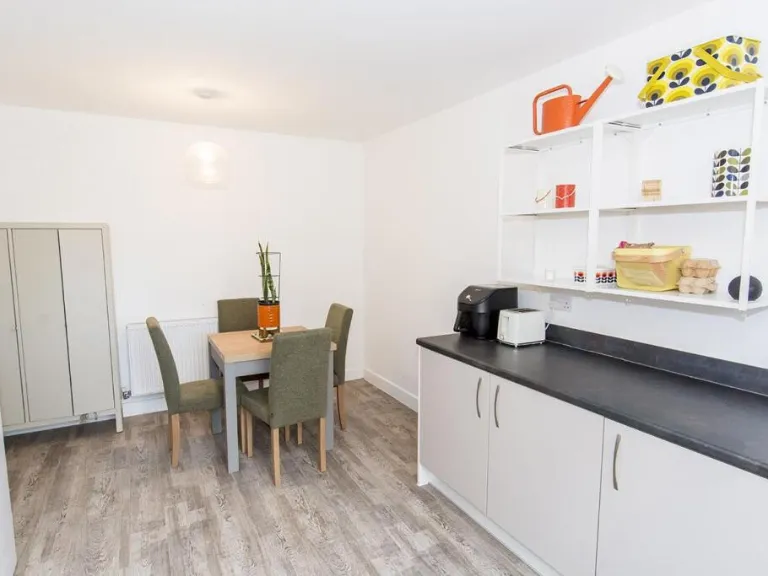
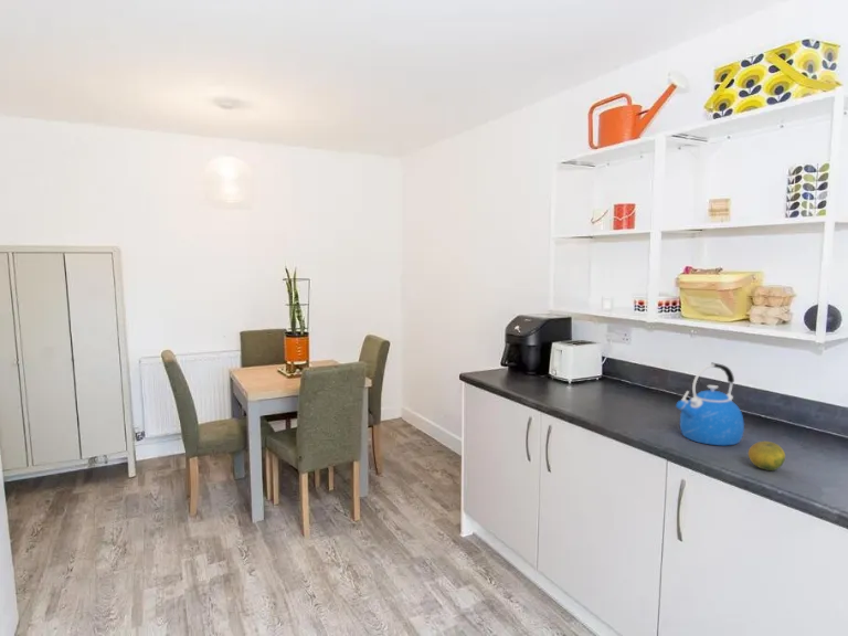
+ kettle (706, 401)
+ fruit (766, 455)
